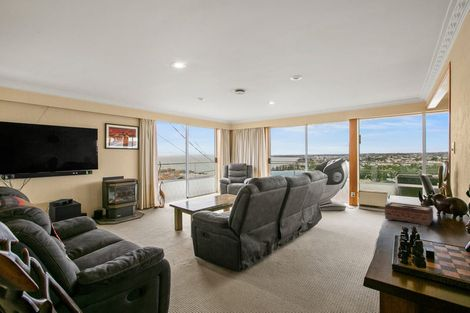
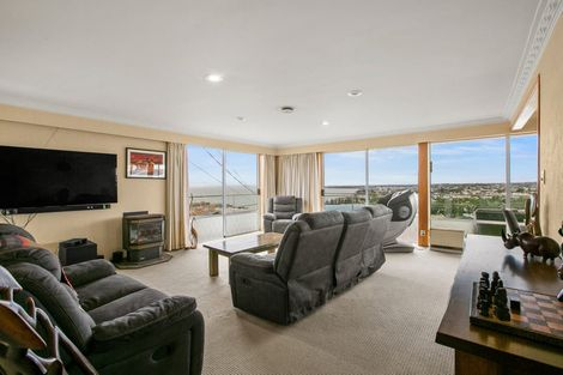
- tissue box (408, 213)
